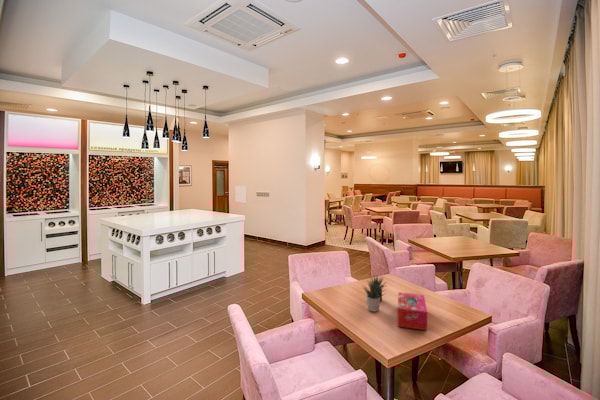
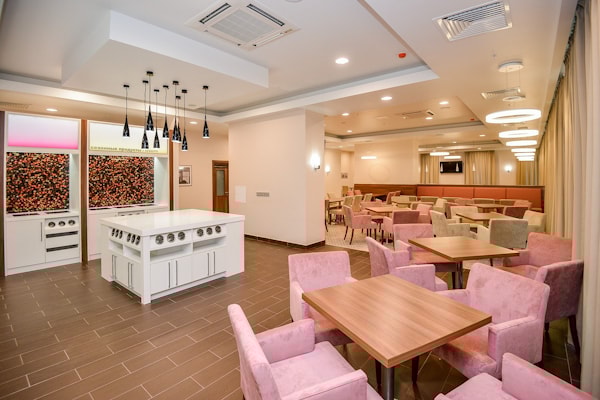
- tissue box (411, 309)
- succulent plant (375, 290)
